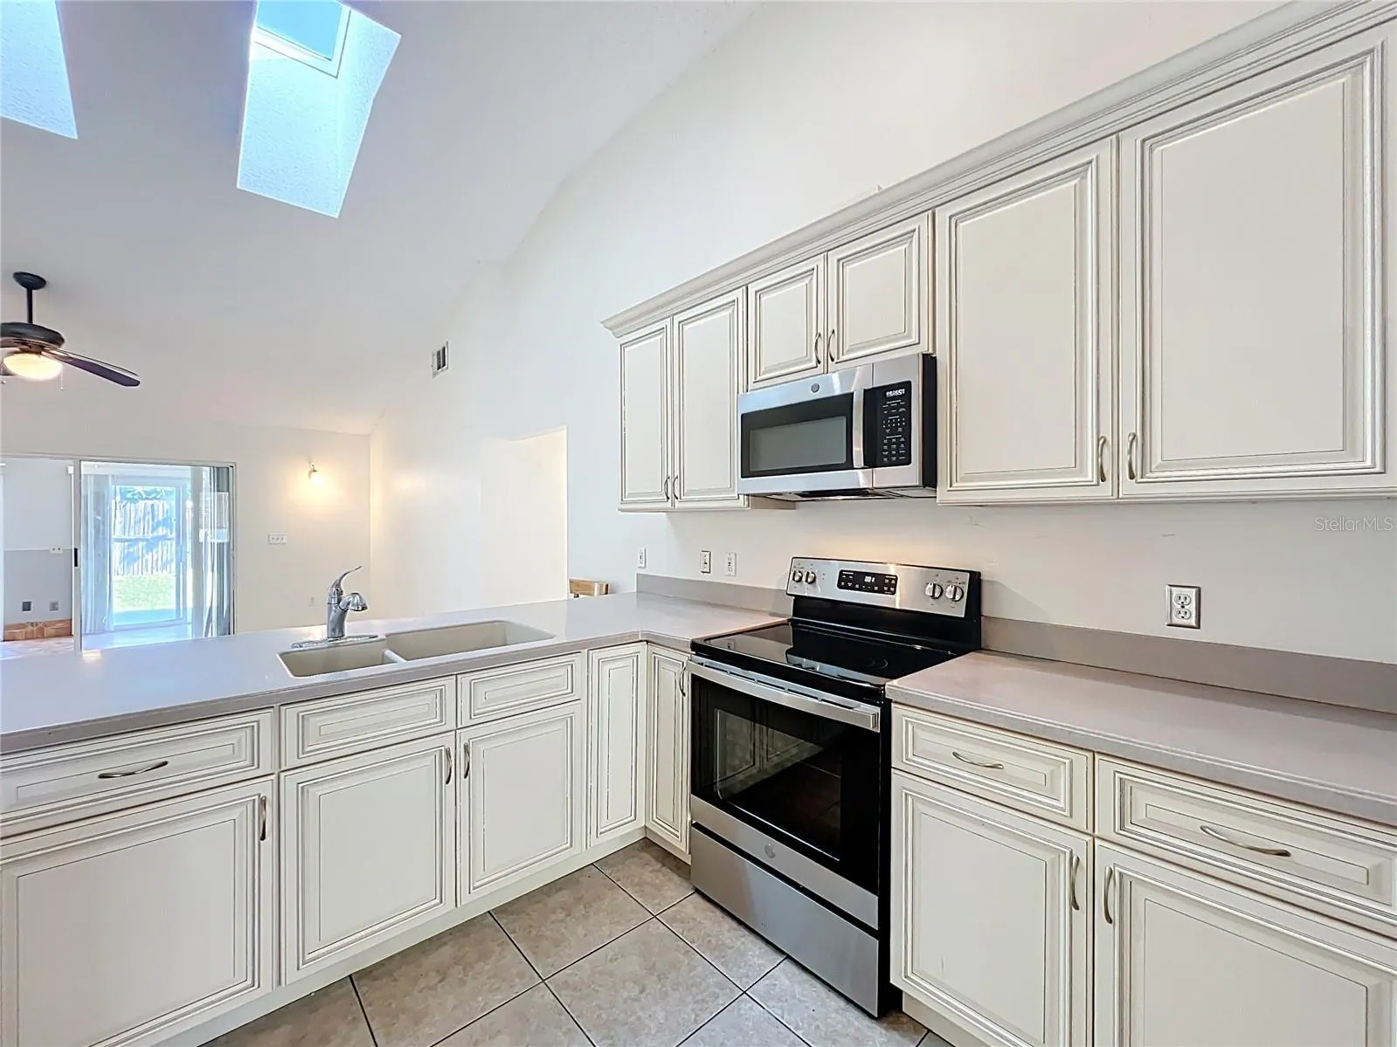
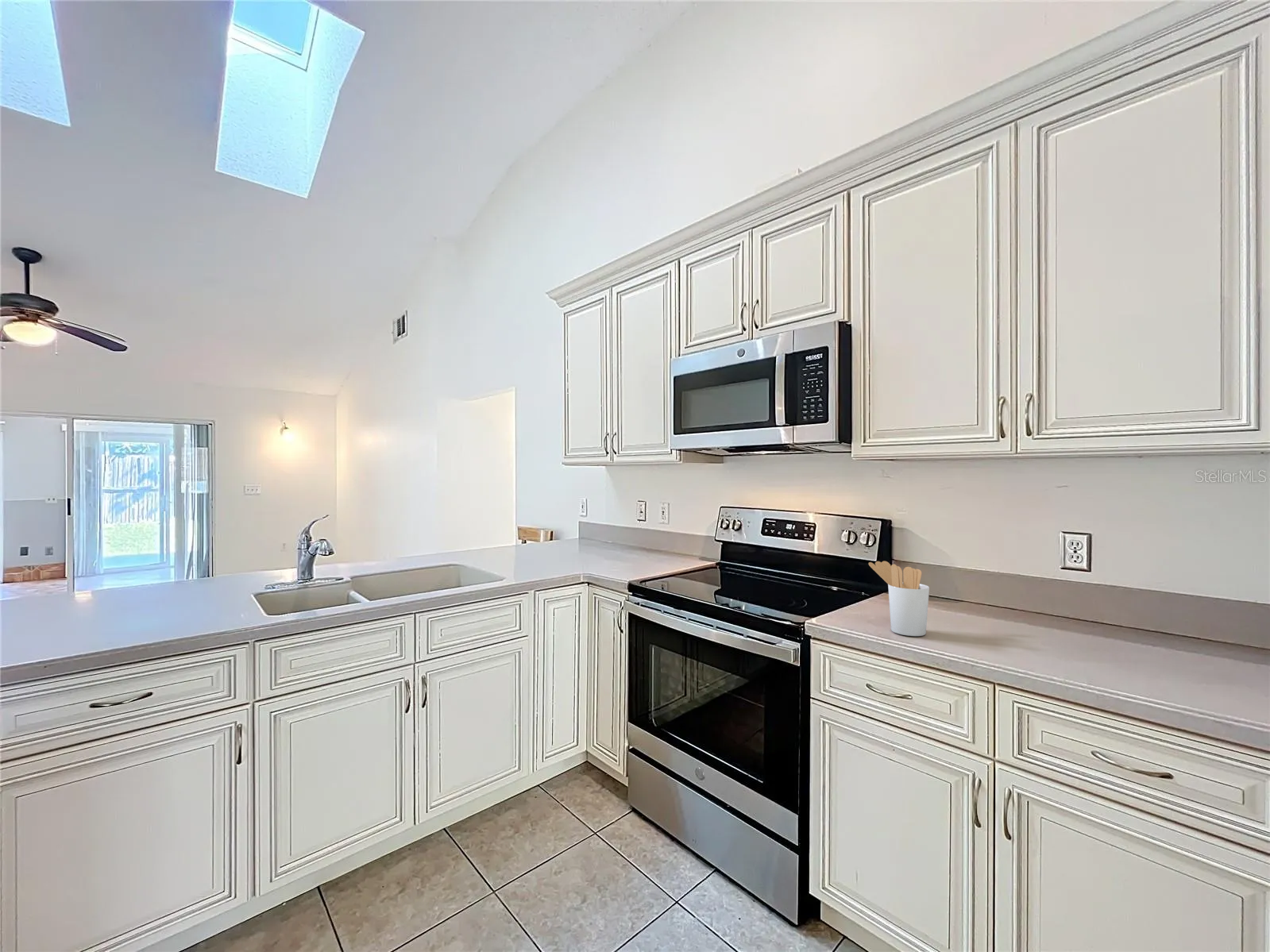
+ utensil holder (898, 595)
